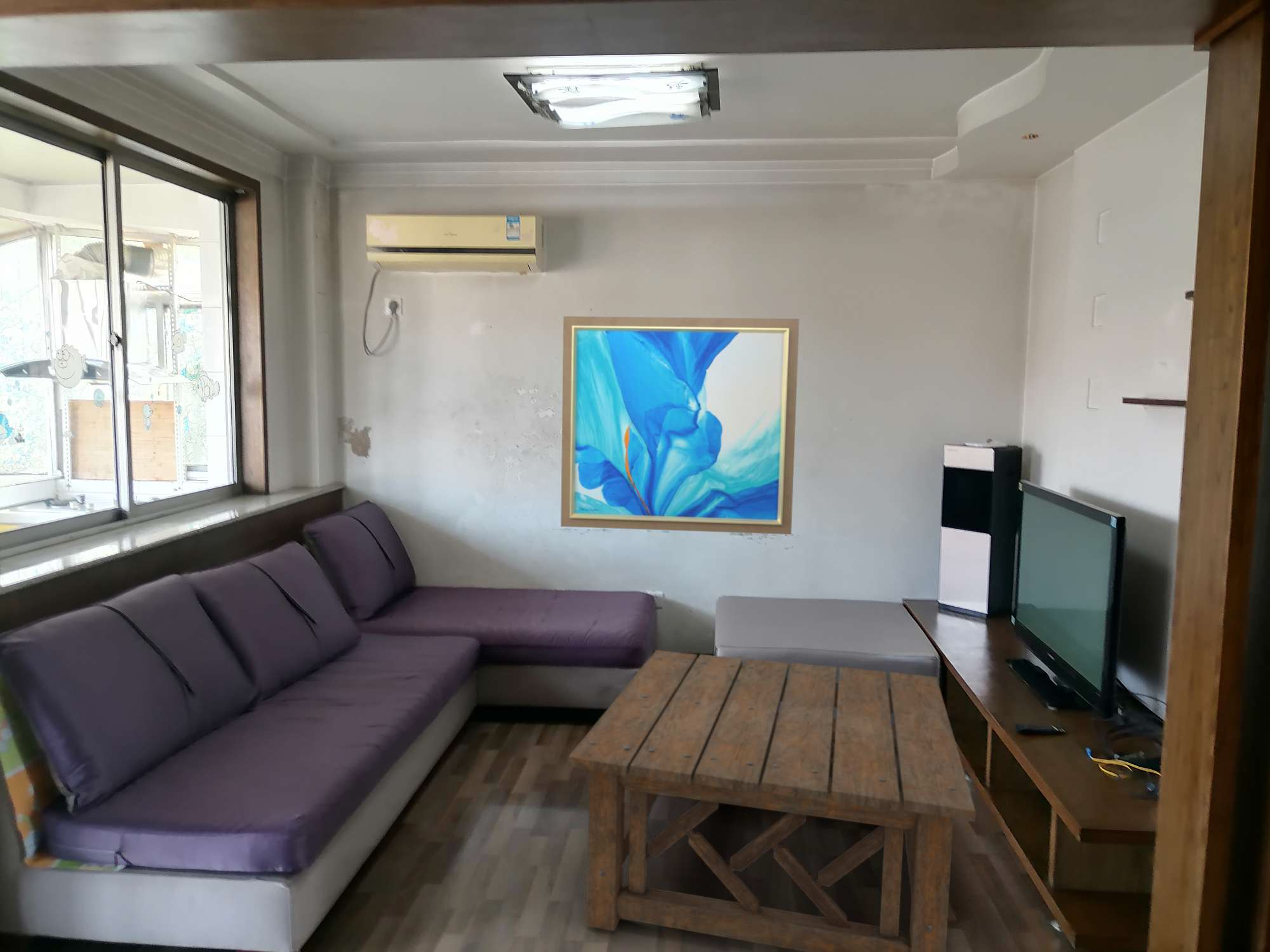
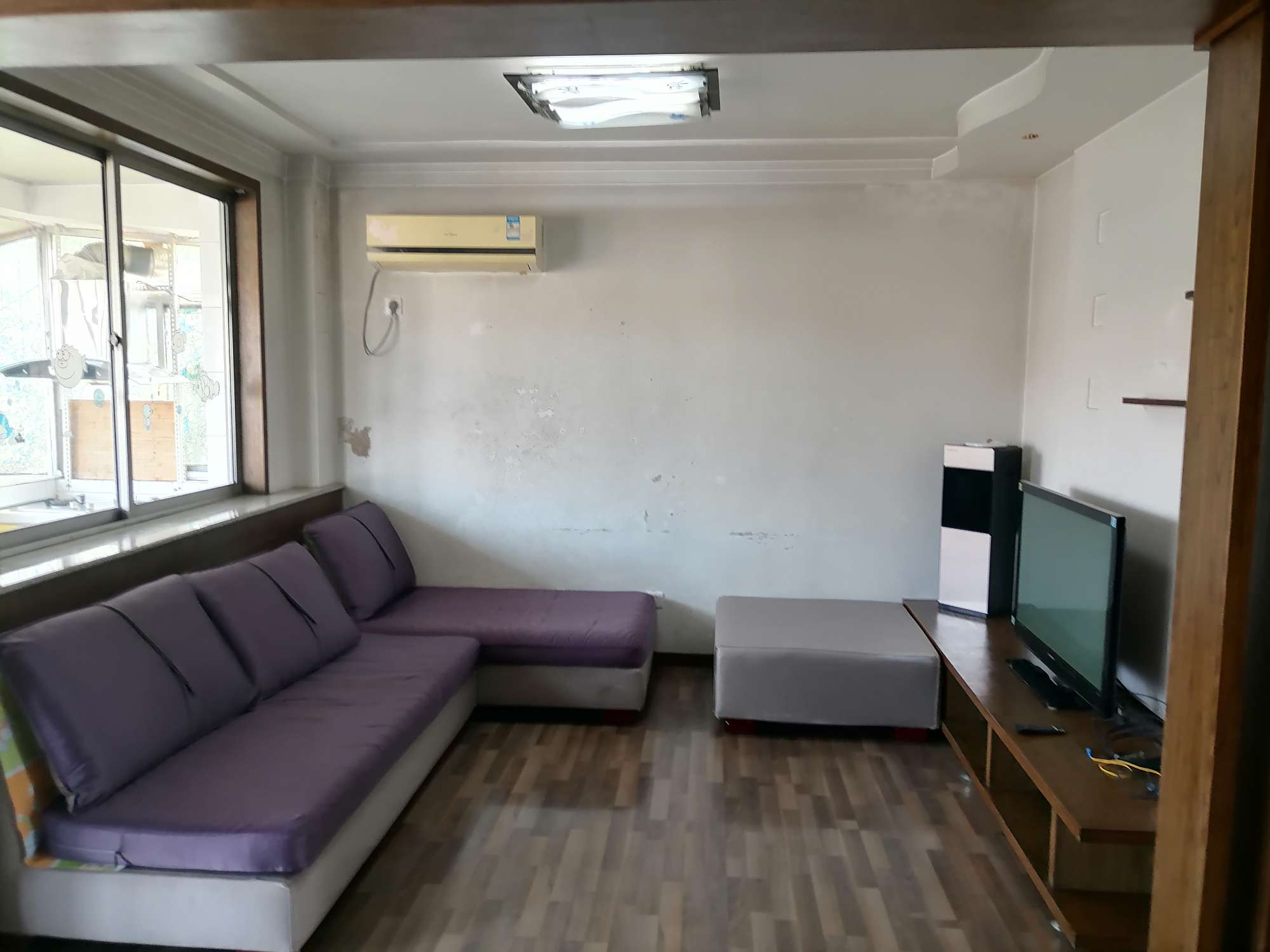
- wall art (677, 425)
- coffee table (775, 789)
